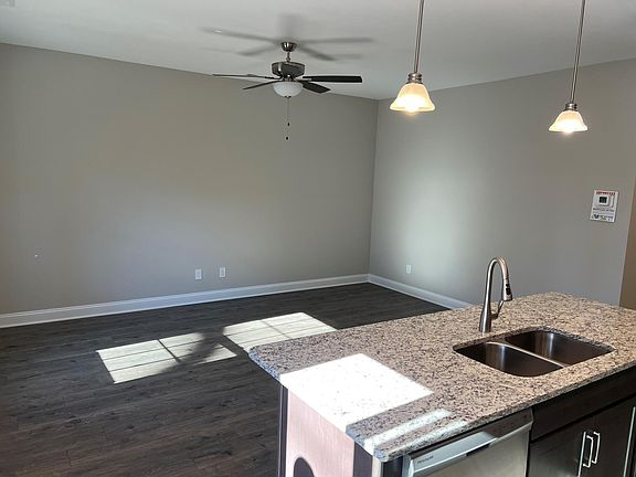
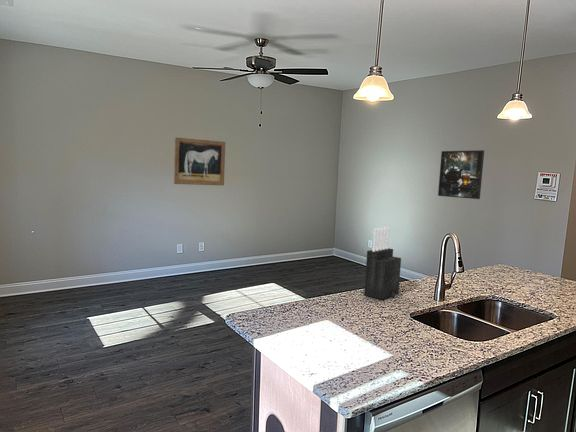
+ knife block (385, 262)
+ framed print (460, 174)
+ wall art (200, 162)
